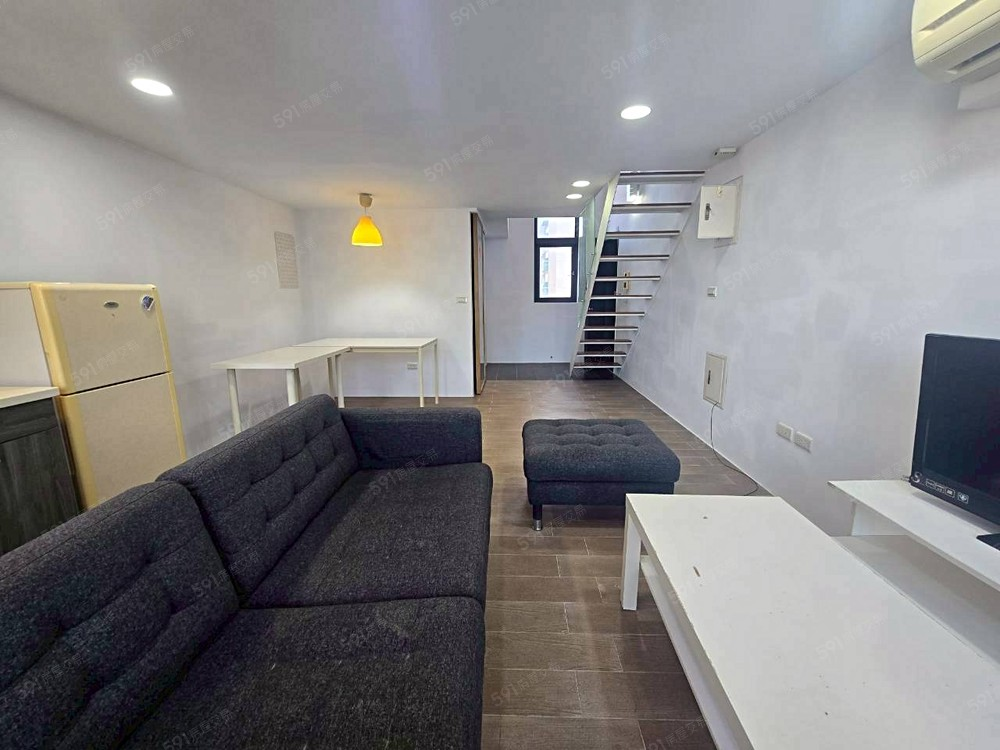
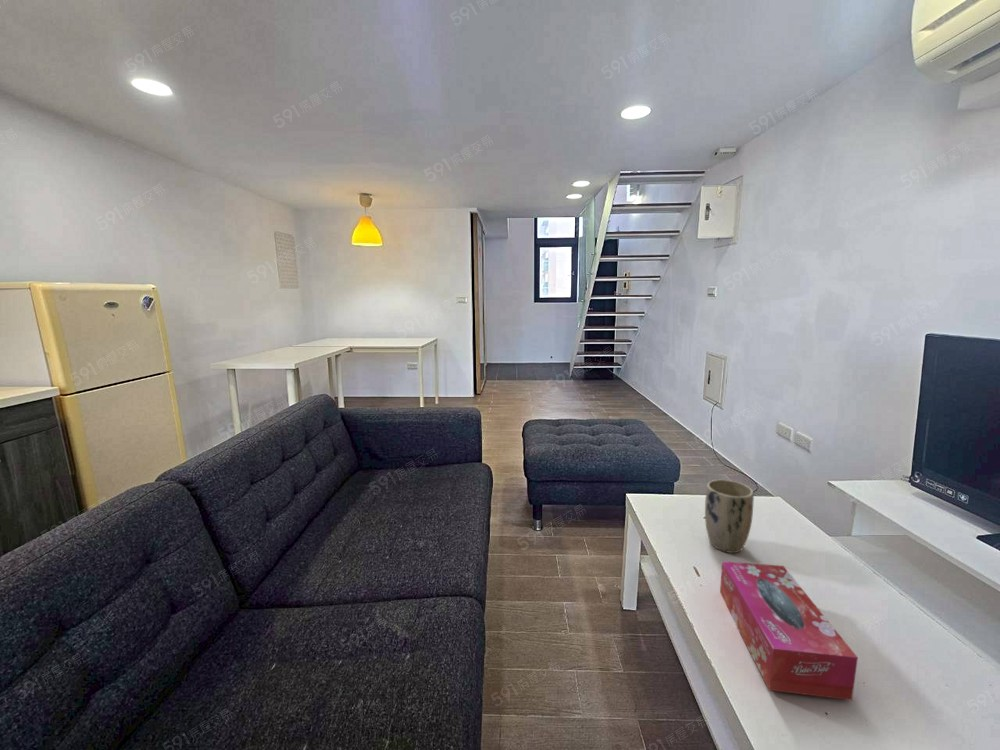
+ plant pot (727, 516)
+ tissue box (777, 620)
